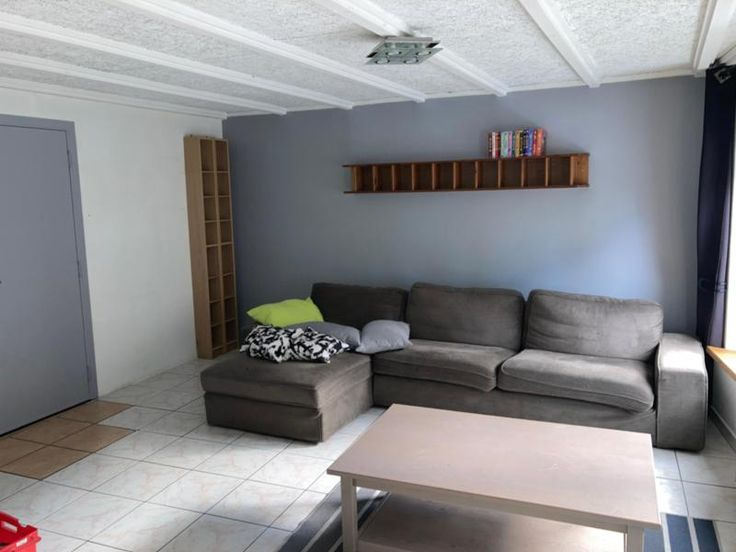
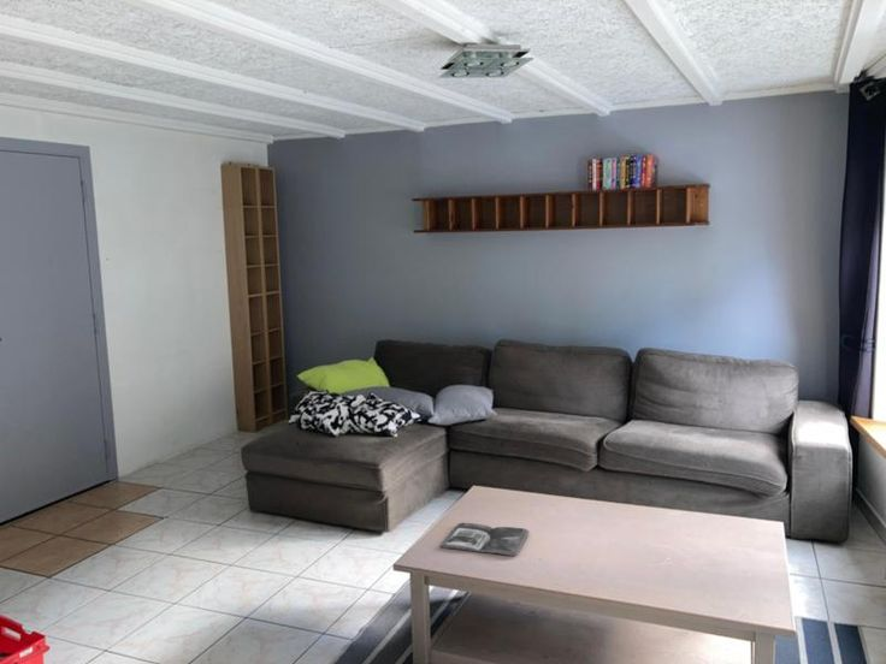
+ magazine (485, 538)
